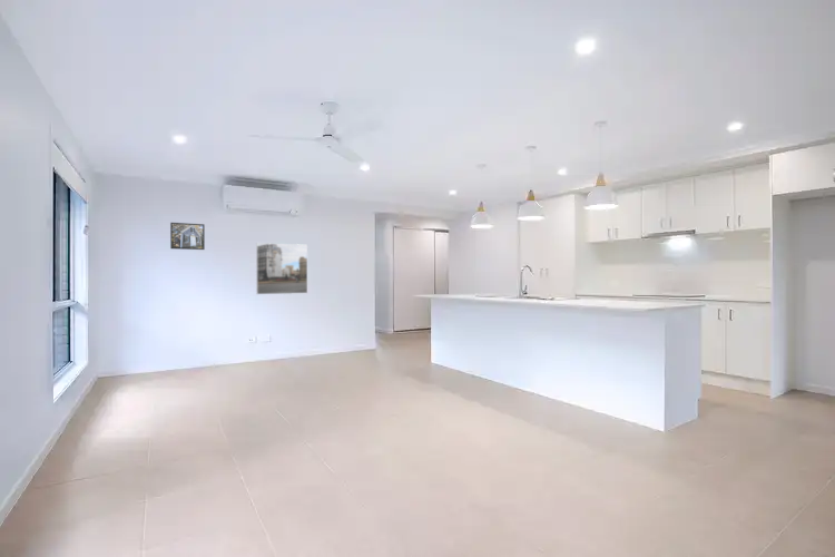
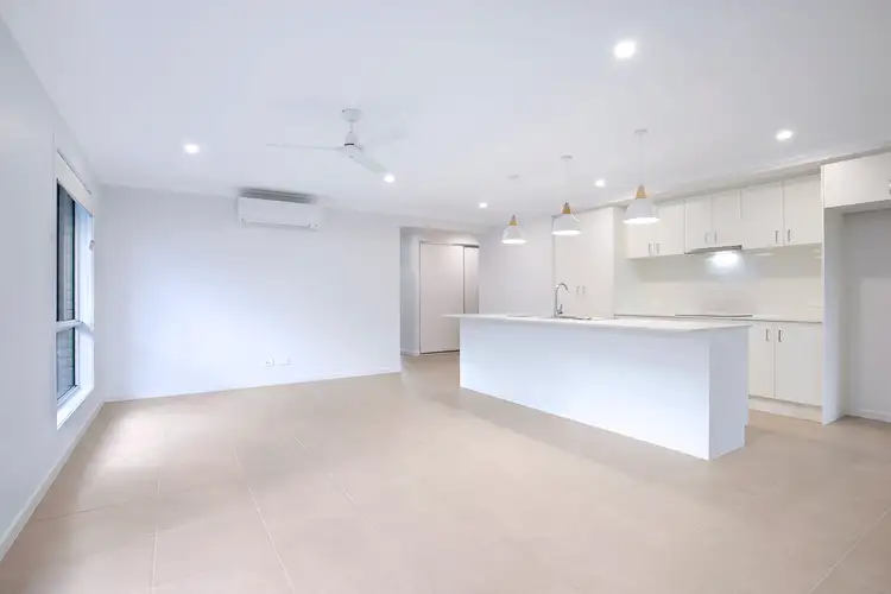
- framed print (187, 236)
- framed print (282, 268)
